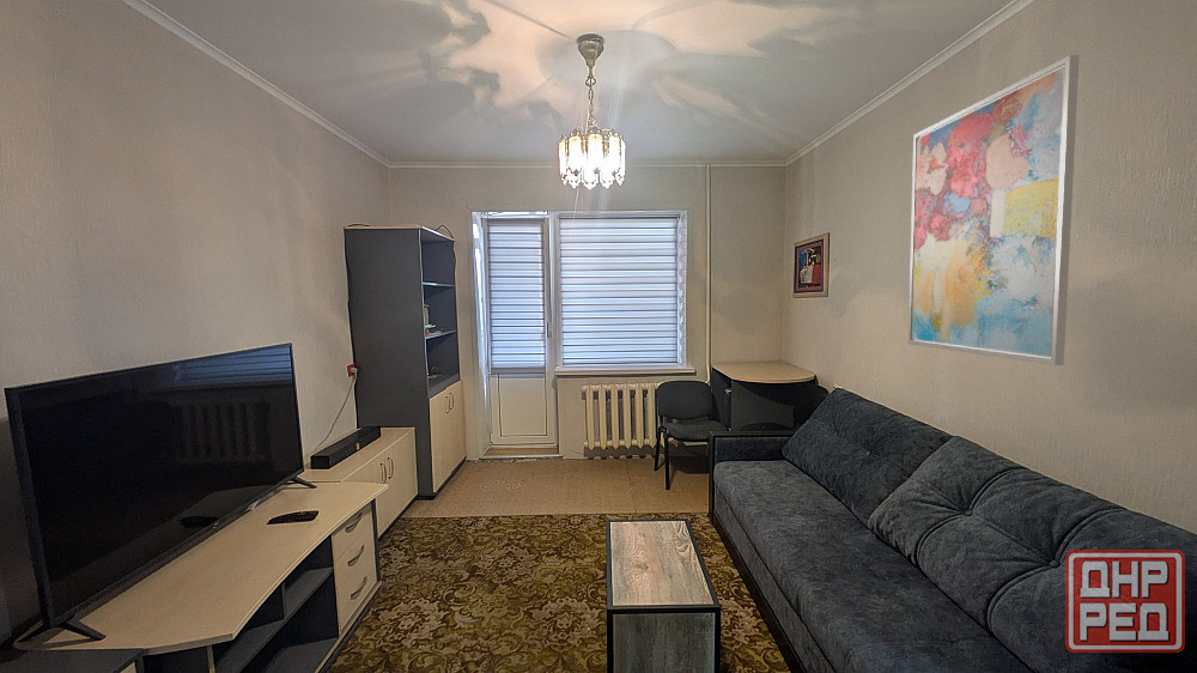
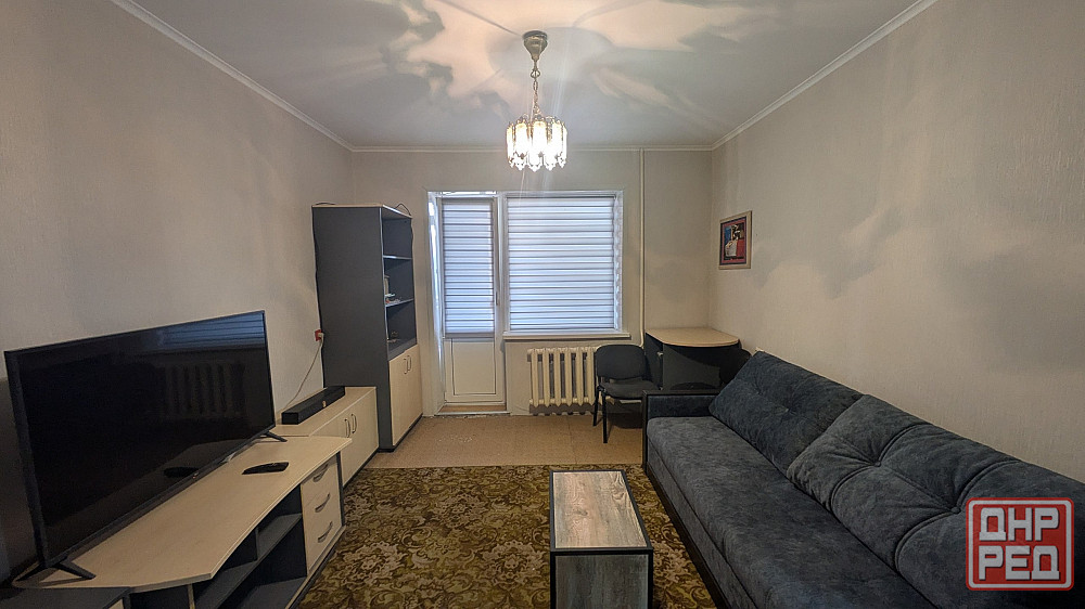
- wall art (976, 230)
